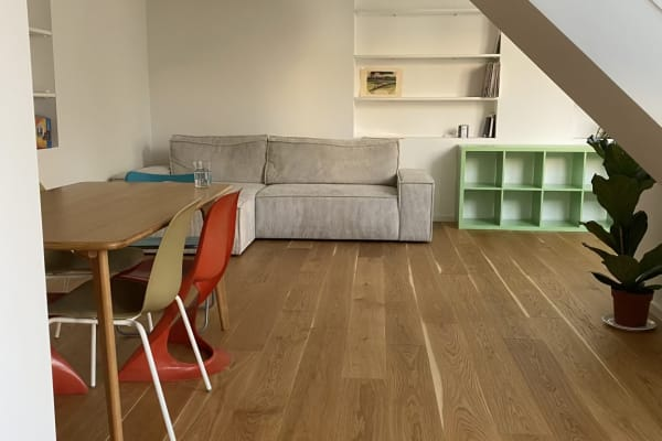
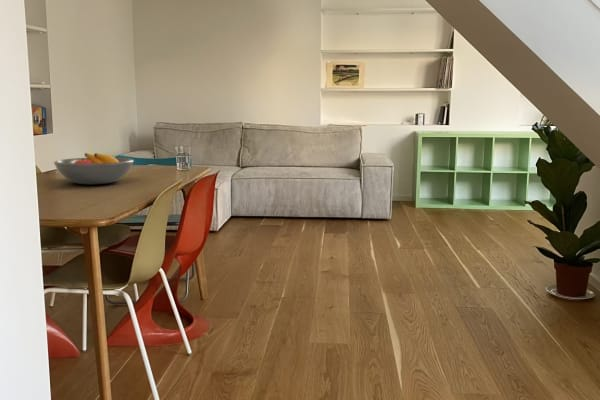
+ fruit bowl (94, 168)
